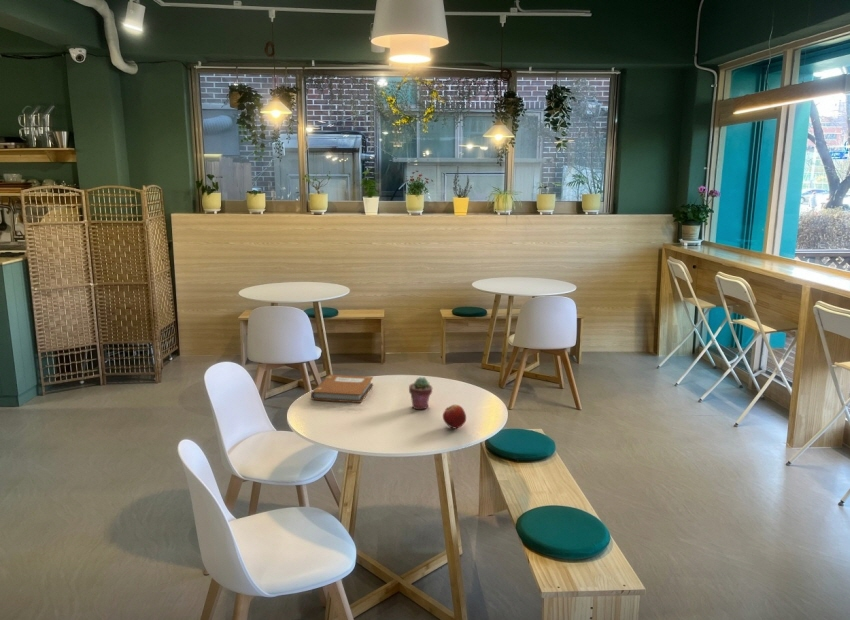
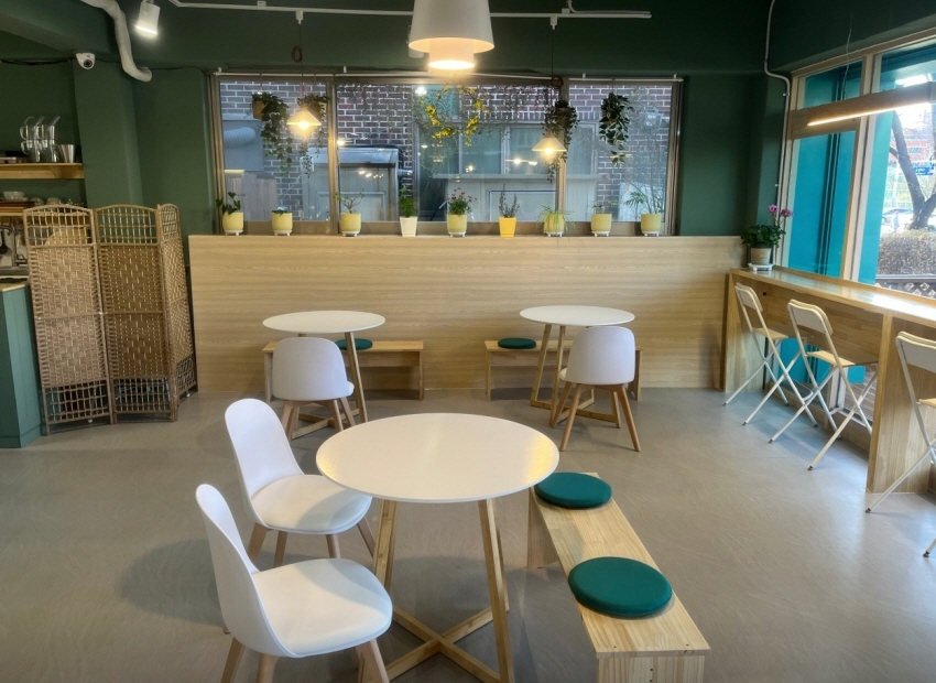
- fruit (454, 416)
- notebook (343, 387)
- potted succulent (420, 392)
